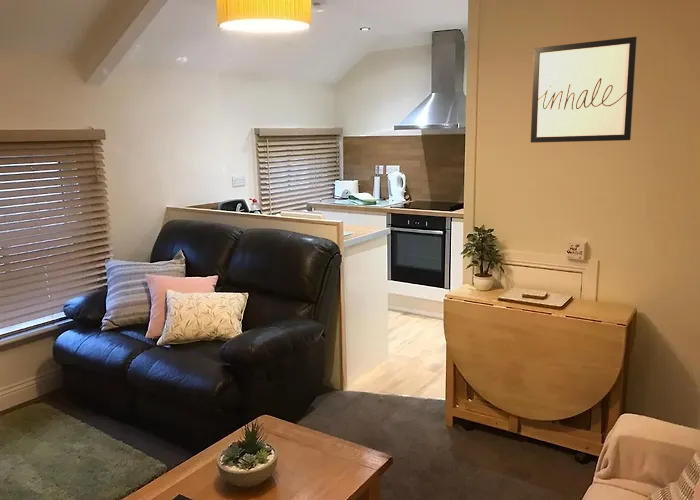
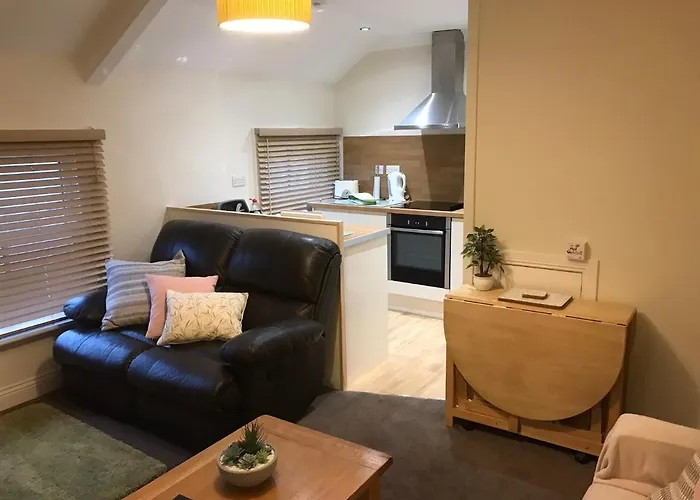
- wall art (580, 92)
